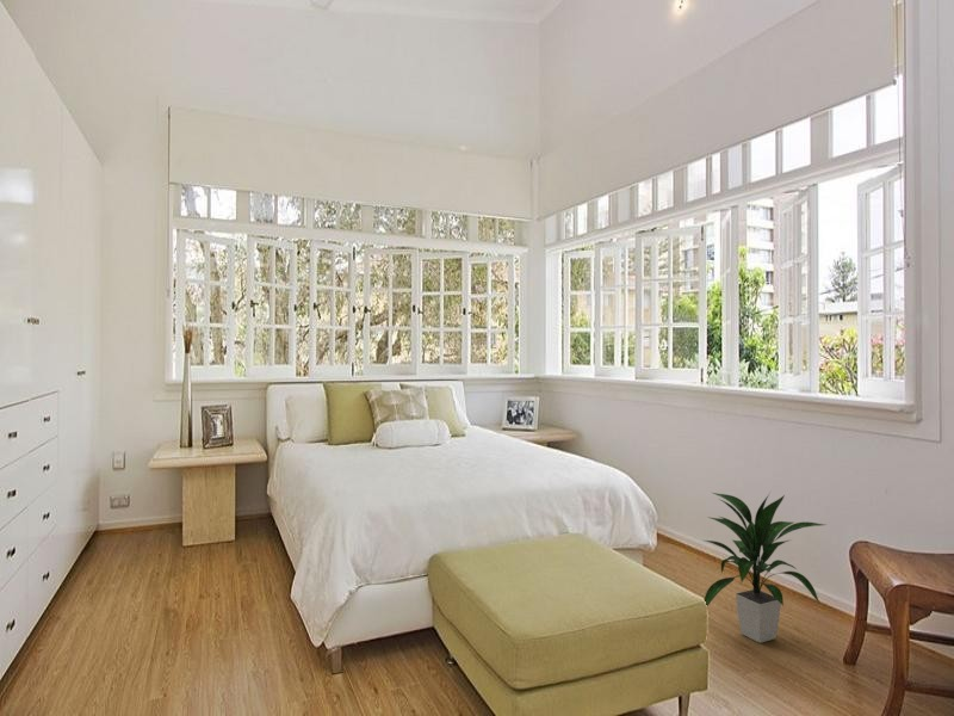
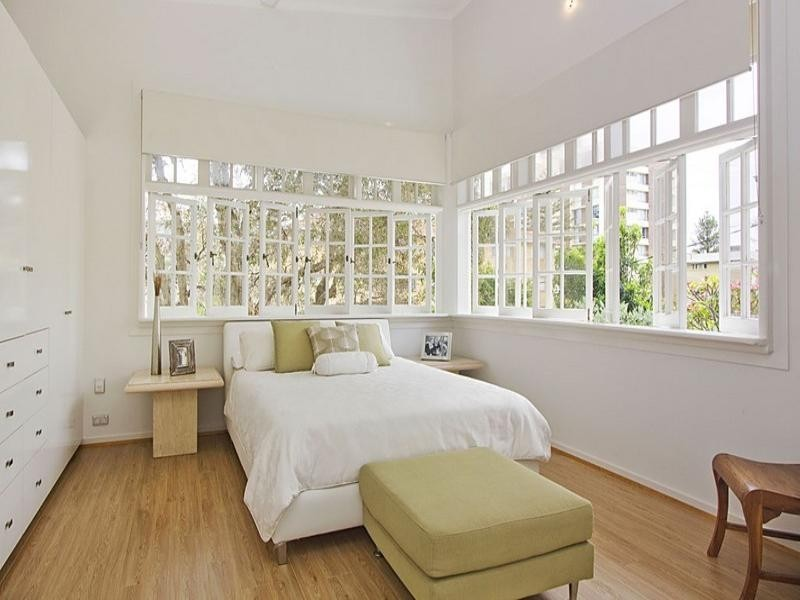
- indoor plant (751, 561)
